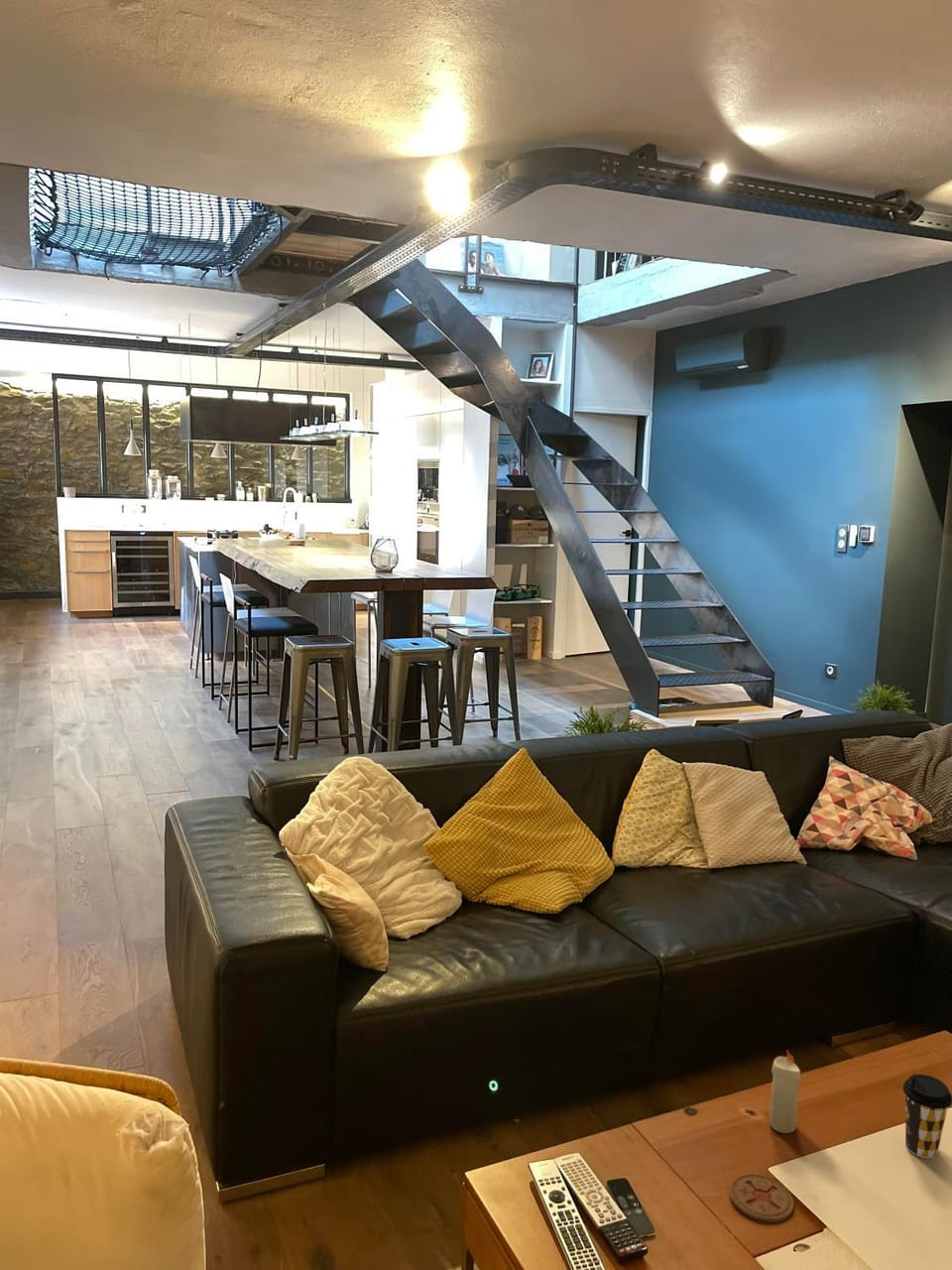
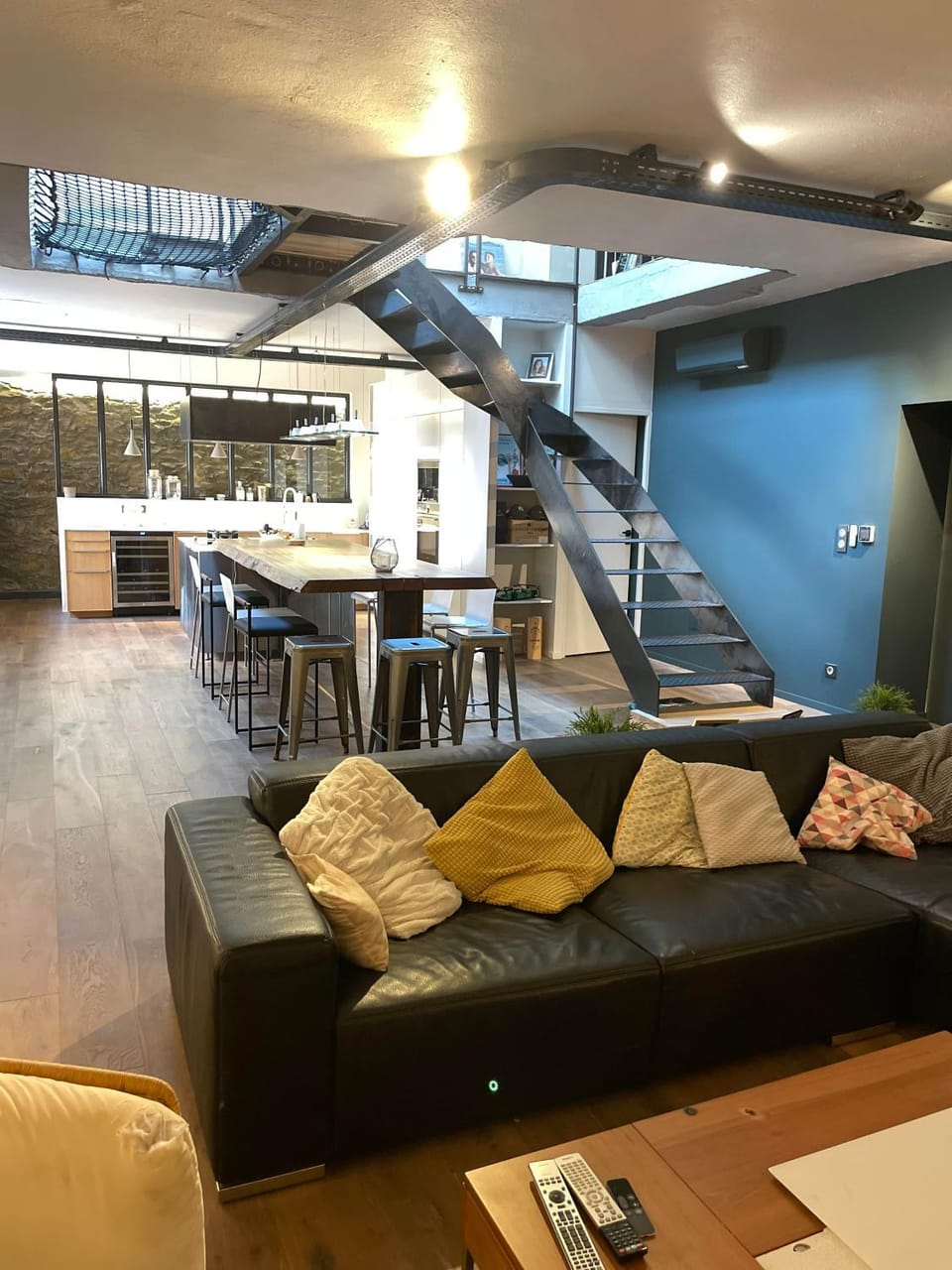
- candle (784, 1087)
- coffee cup (924, 1116)
- coaster (761, 1197)
